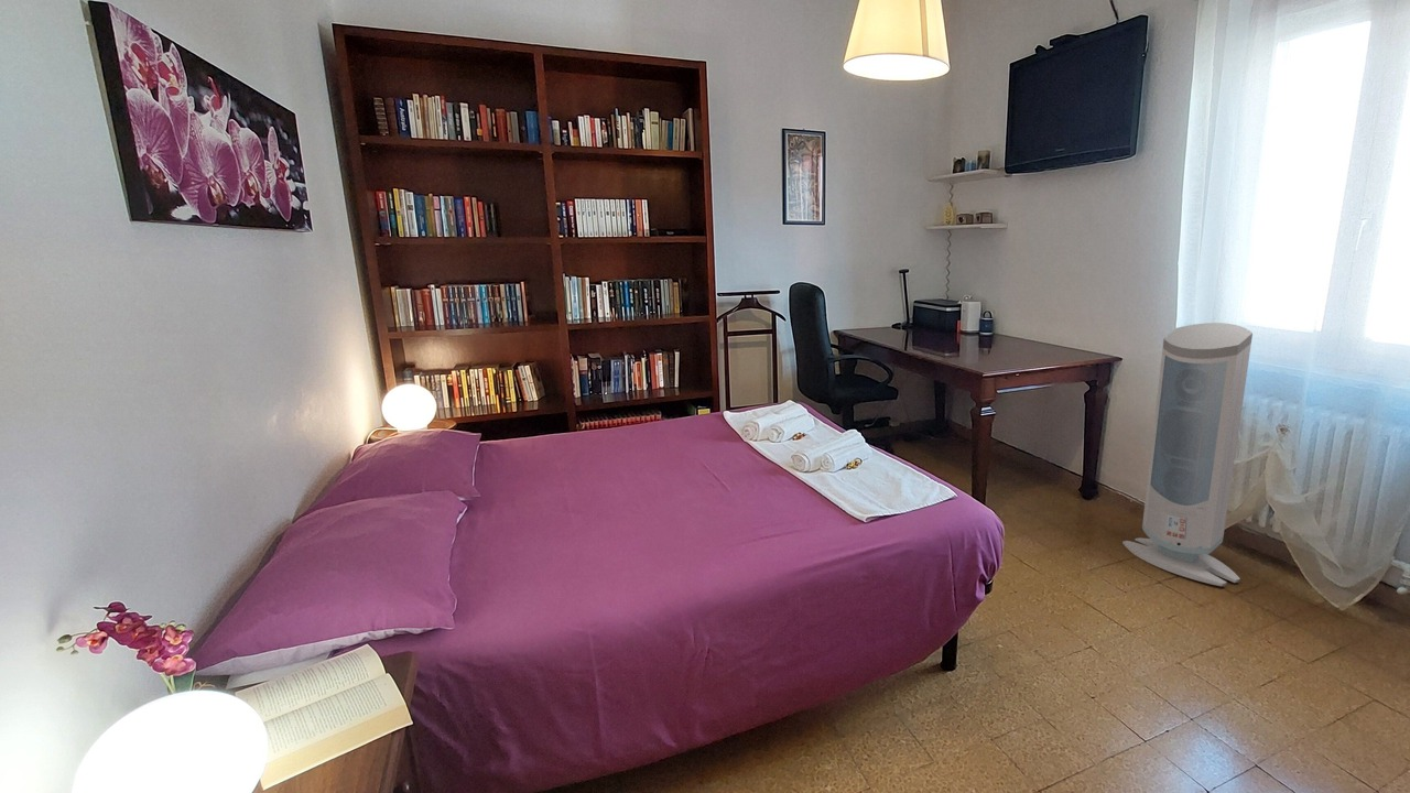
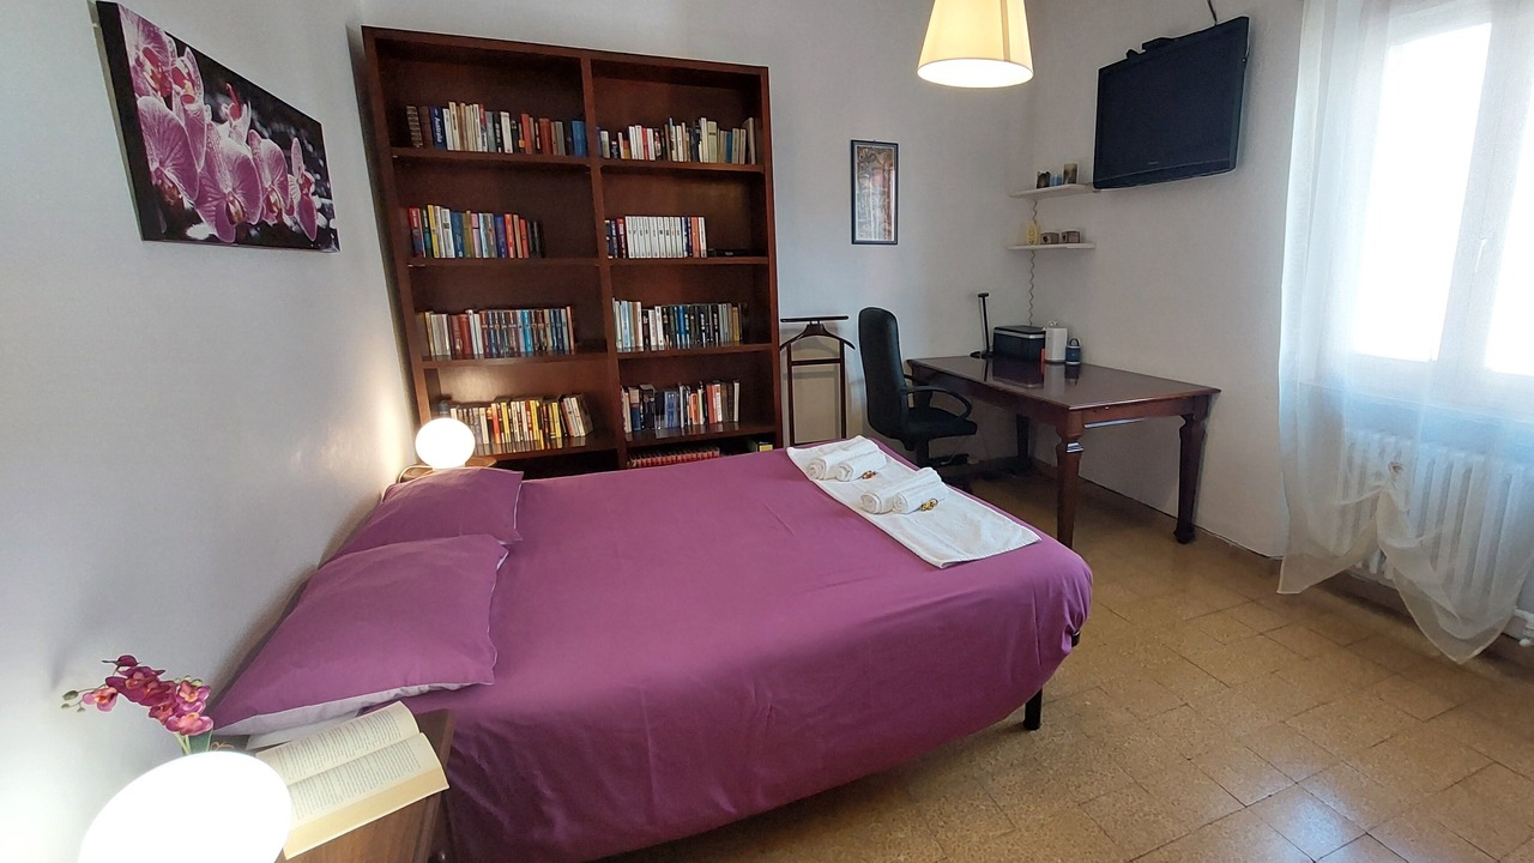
- air purifier (1192, 447)
